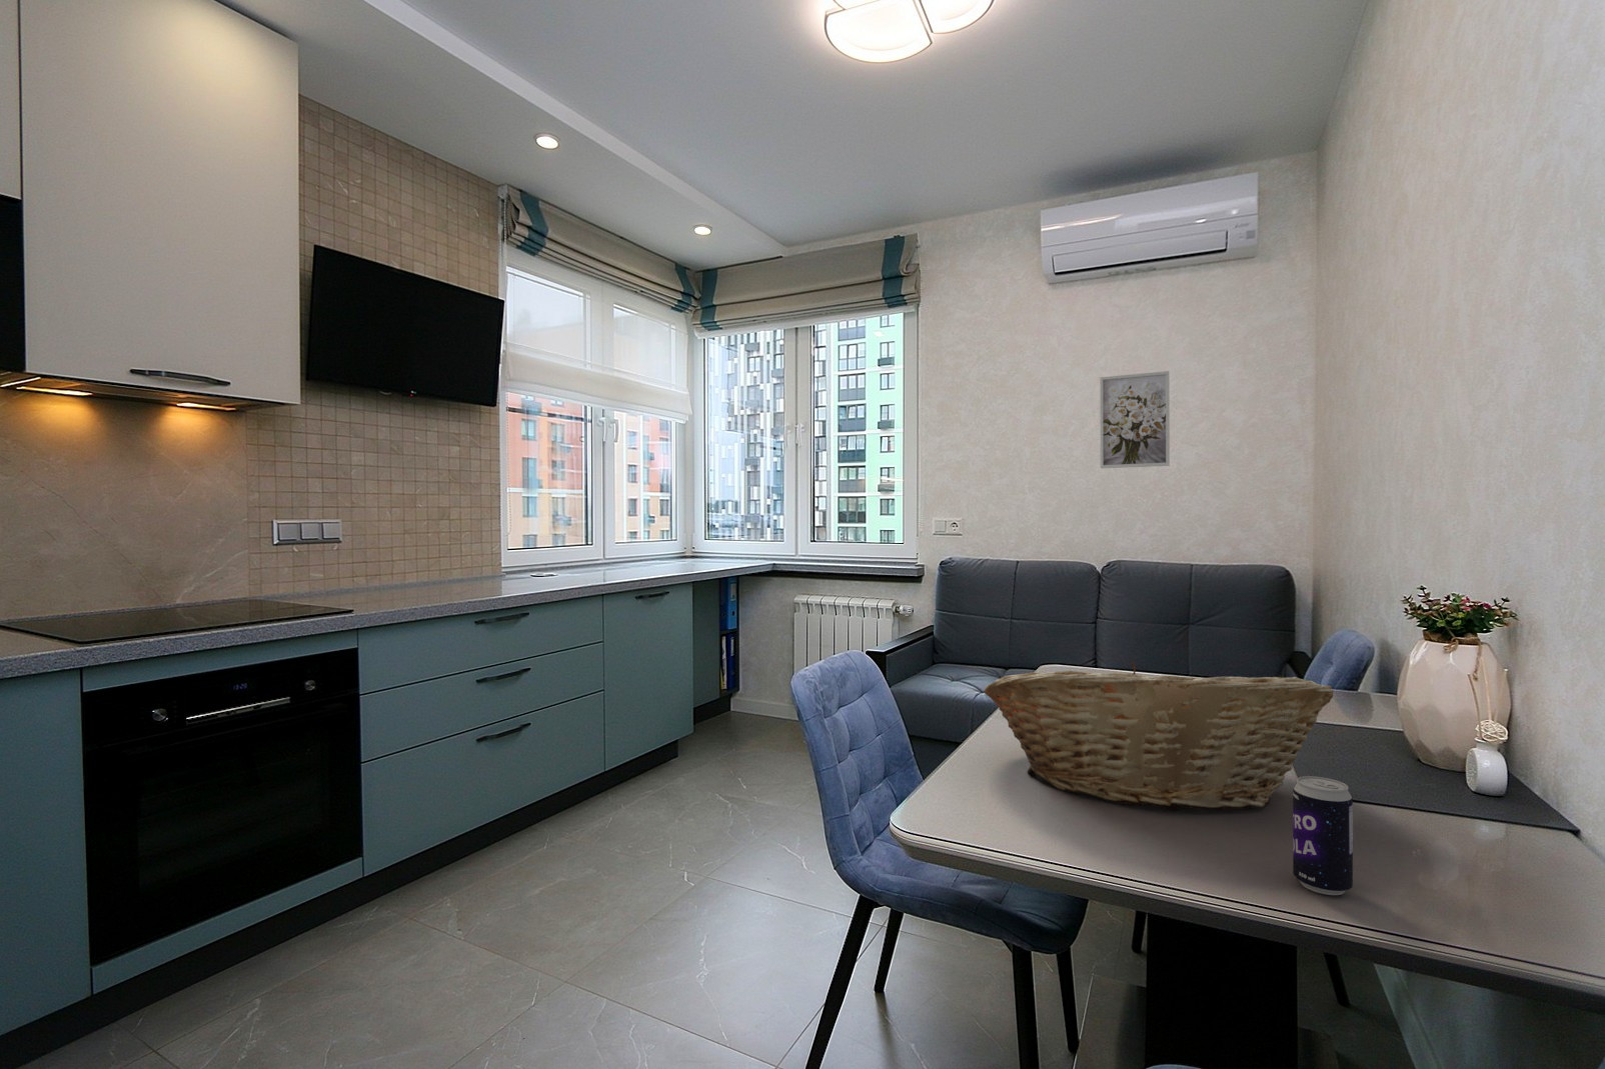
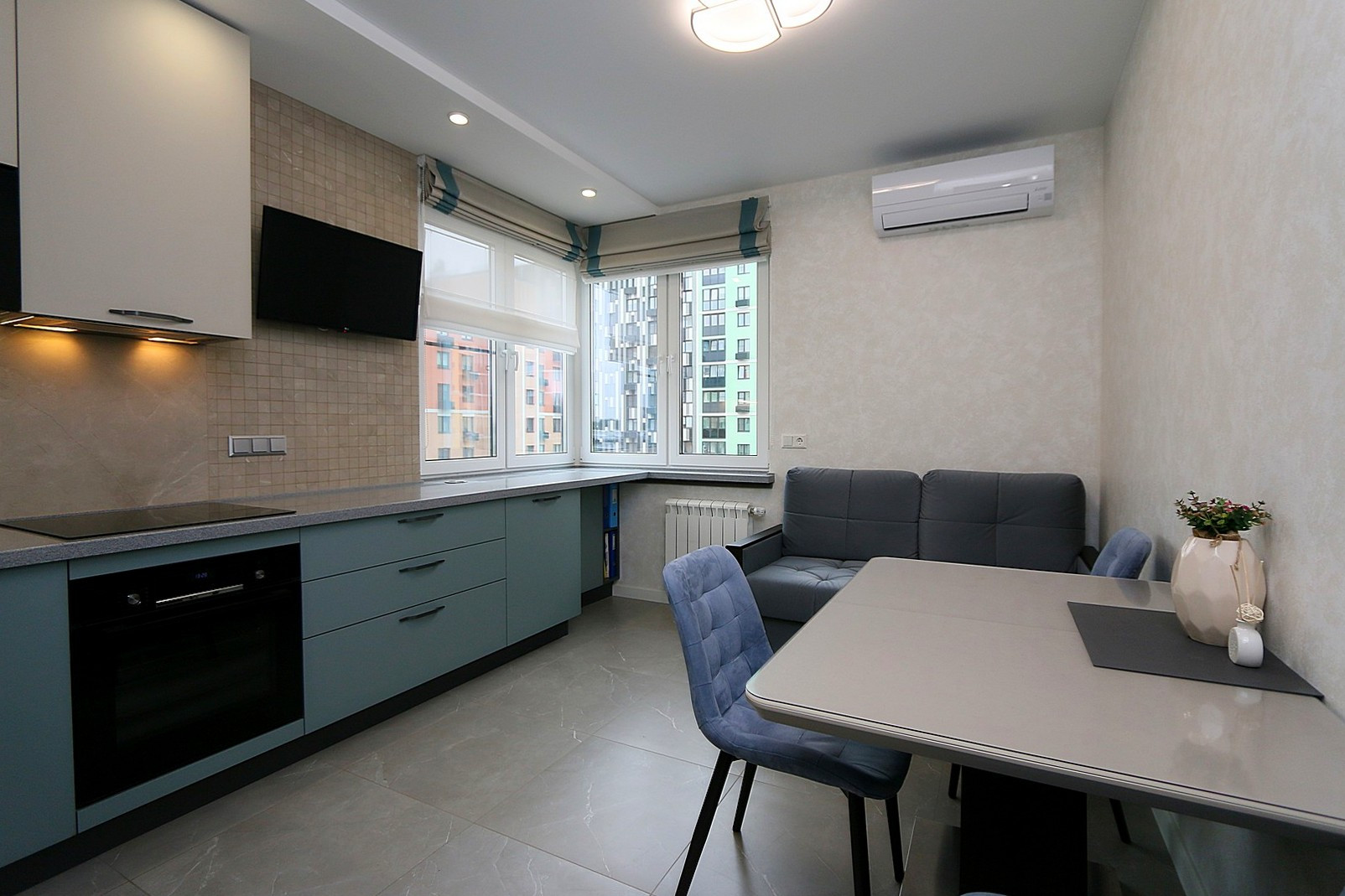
- beverage can (1322, 834)
- wall art (1134, 420)
- fruit basket (1146, 718)
